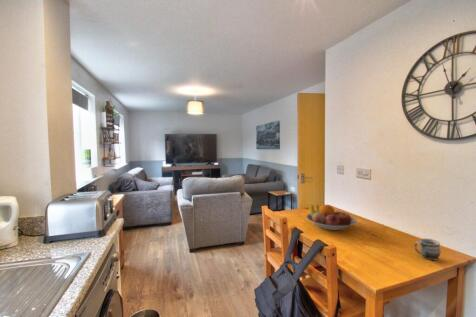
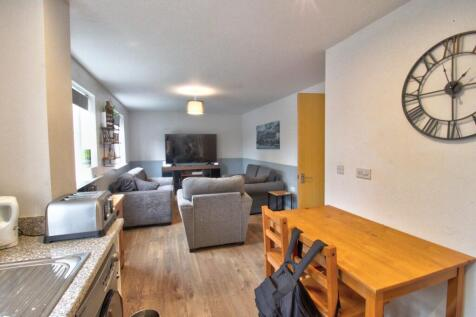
- mug (427, 249)
- fruit bowl (330, 216)
